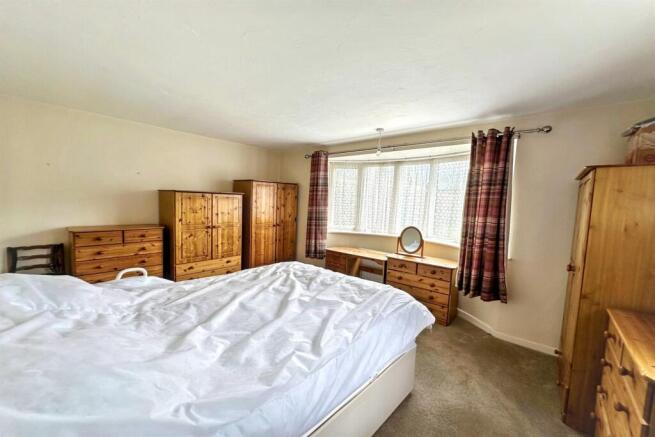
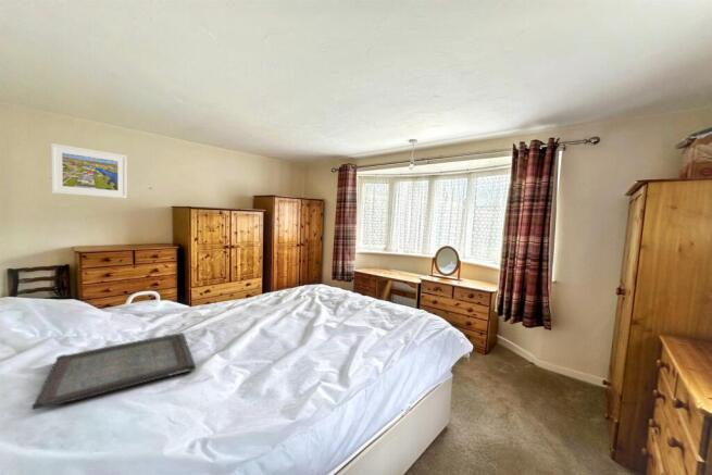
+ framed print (91, 173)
+ serving tray (126, 361)
